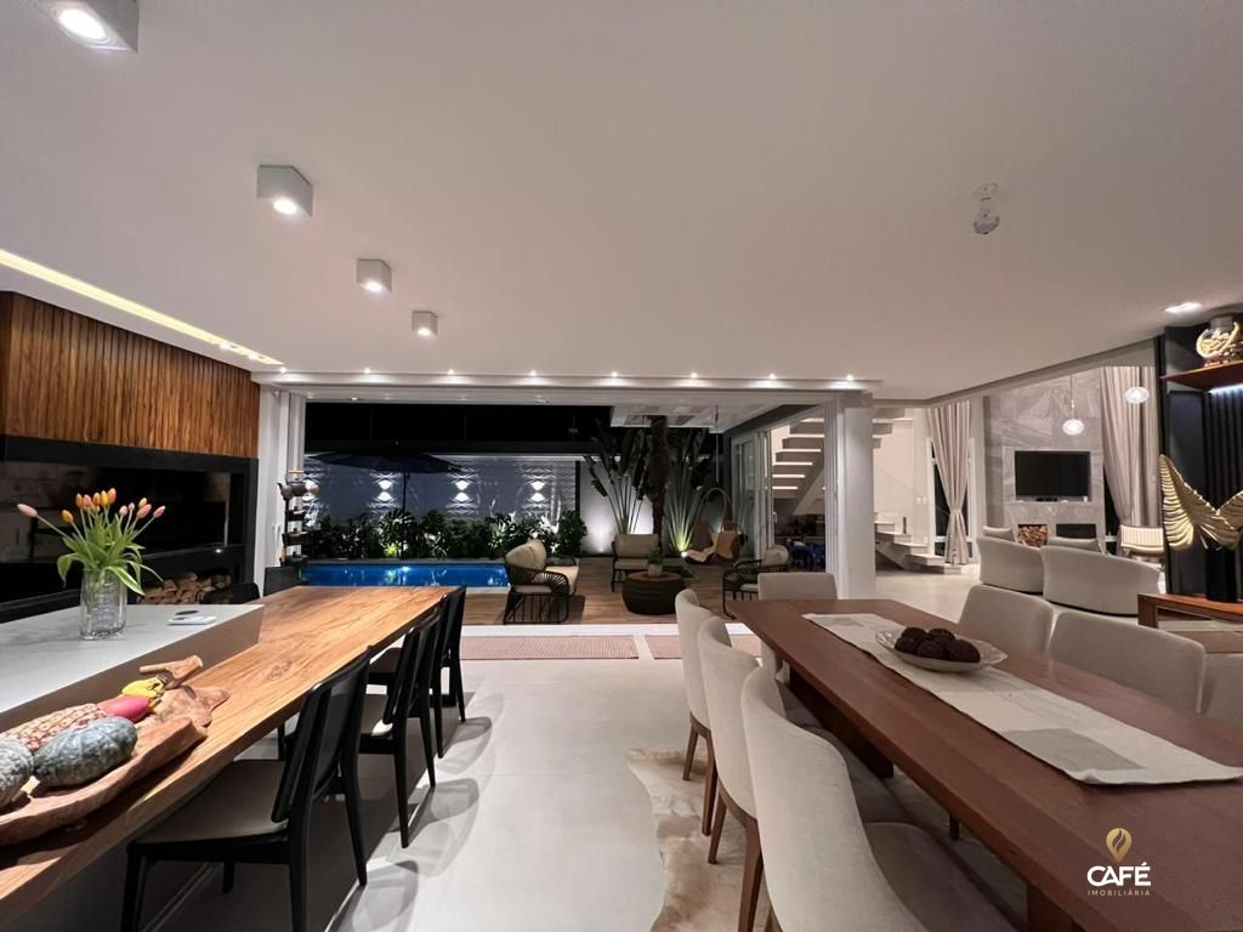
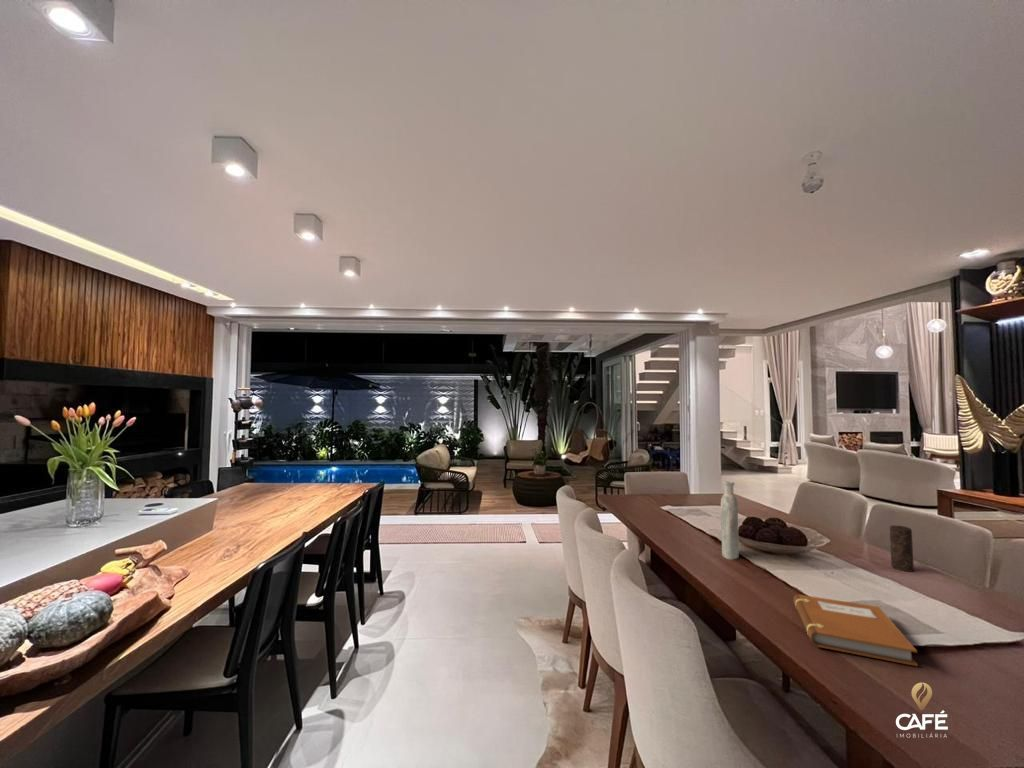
+ notebook (846, 623)
+ candle (901, 548)
+ bottle (729, 518)
